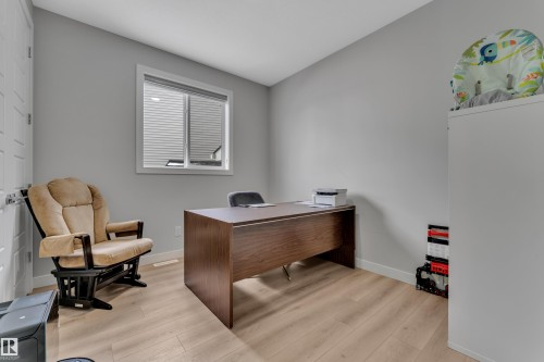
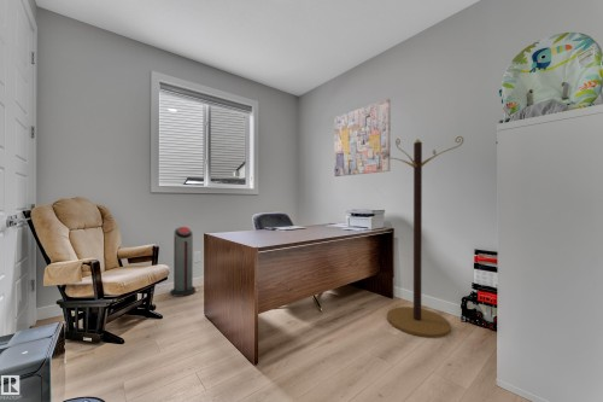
+ air purifier (183, 258)
+ wall art (359, 141)
+ coat rack (417, 231)
